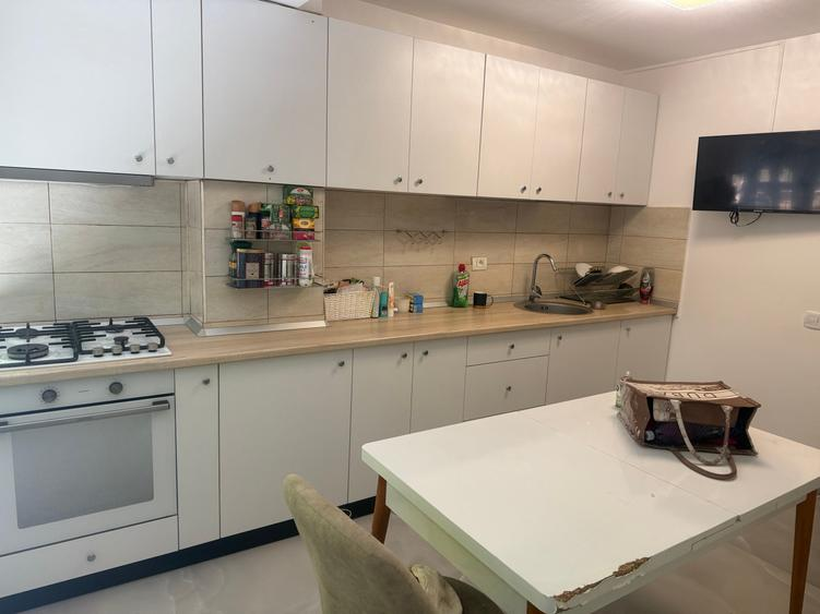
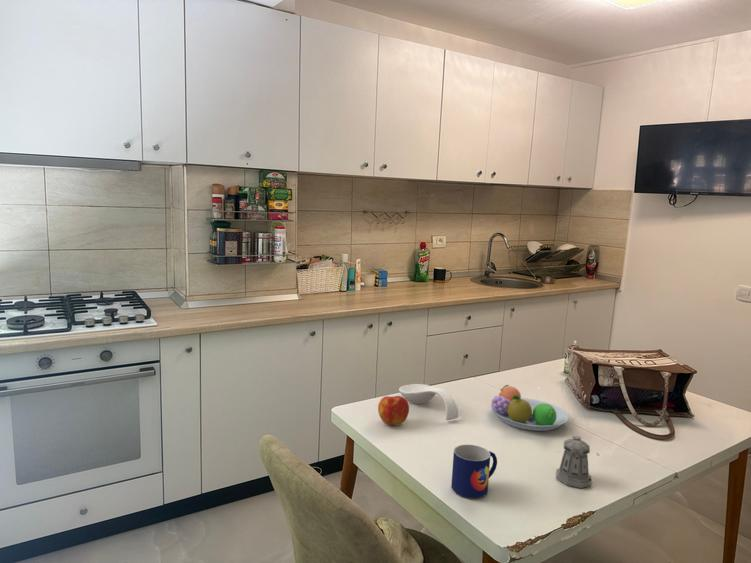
+ pepper shaker (574, 460)
+ mug (476, 468)
+ apple (393, 409)
+ fruit bowl (529, 405)
+ spoon rest (429, 395)
